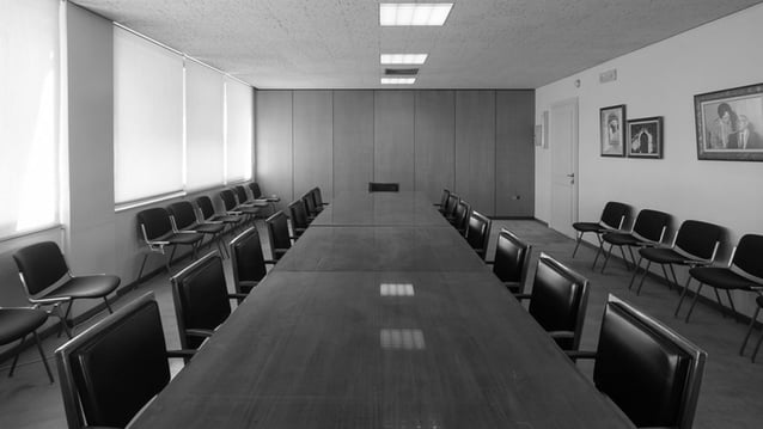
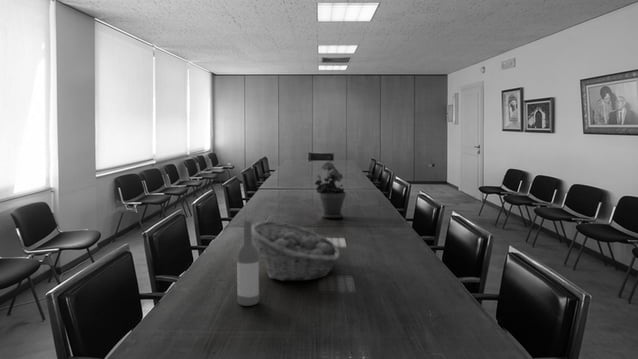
+ wine bottle (248, 262)
+ fruit basket (295, 247)
+ potted plant (331, 189)
